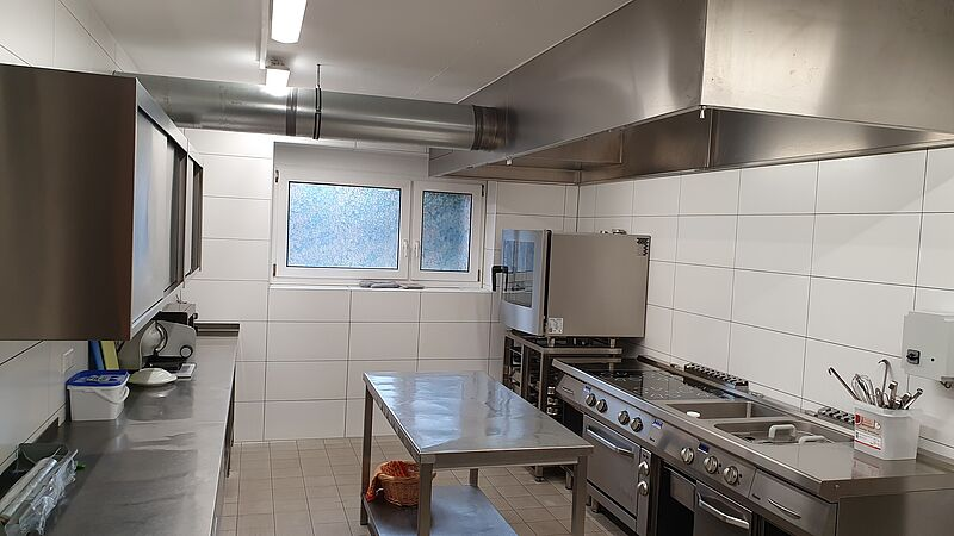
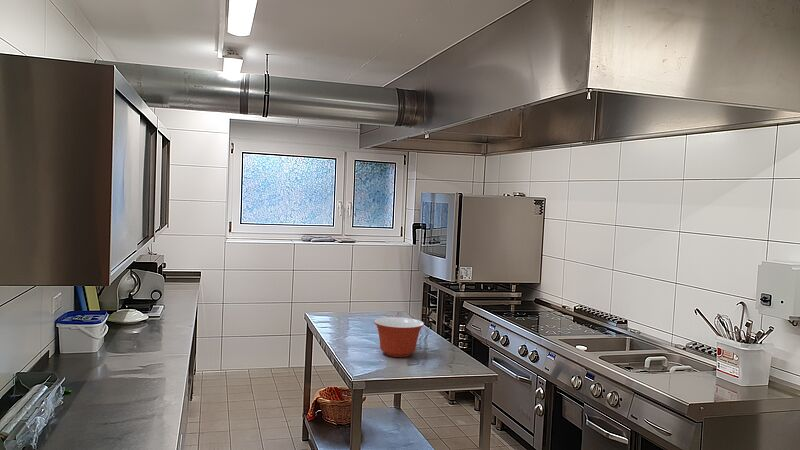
+ mixing bowl (398, 338)
